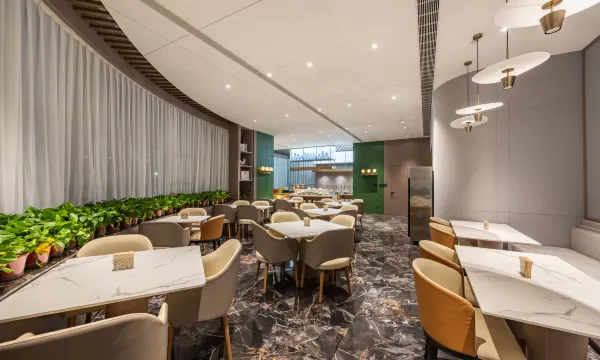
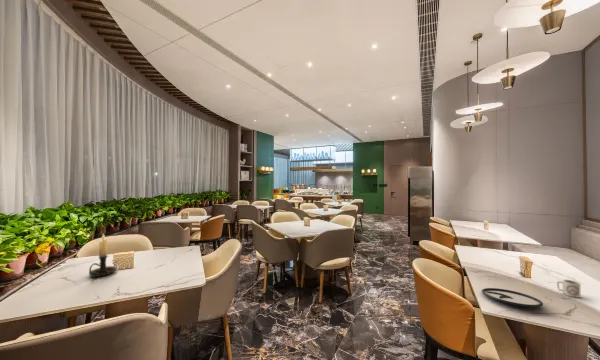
+ cup (568, 287)
+ candle holder (100, 254)
+ plate (510, 296)
